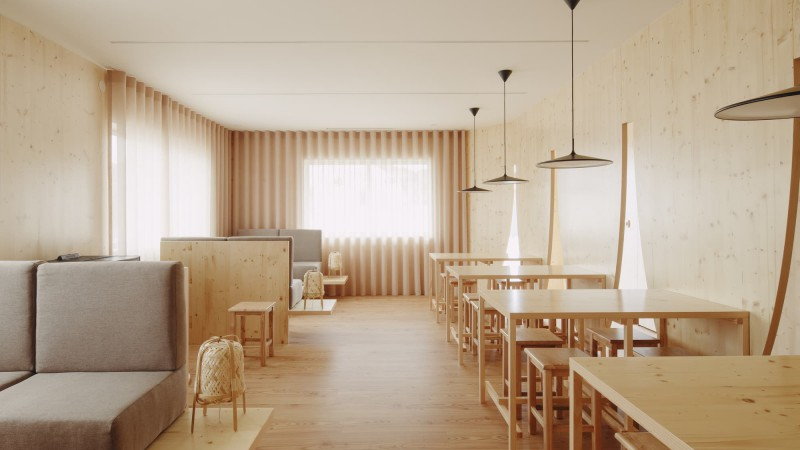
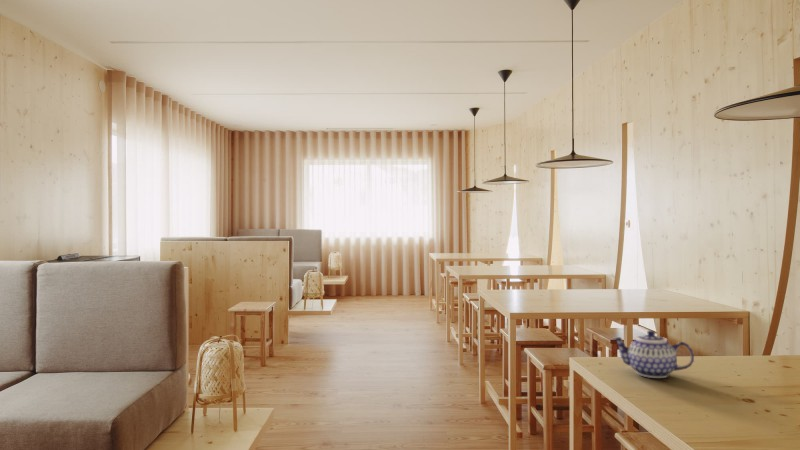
+ teapot (651, 352)
